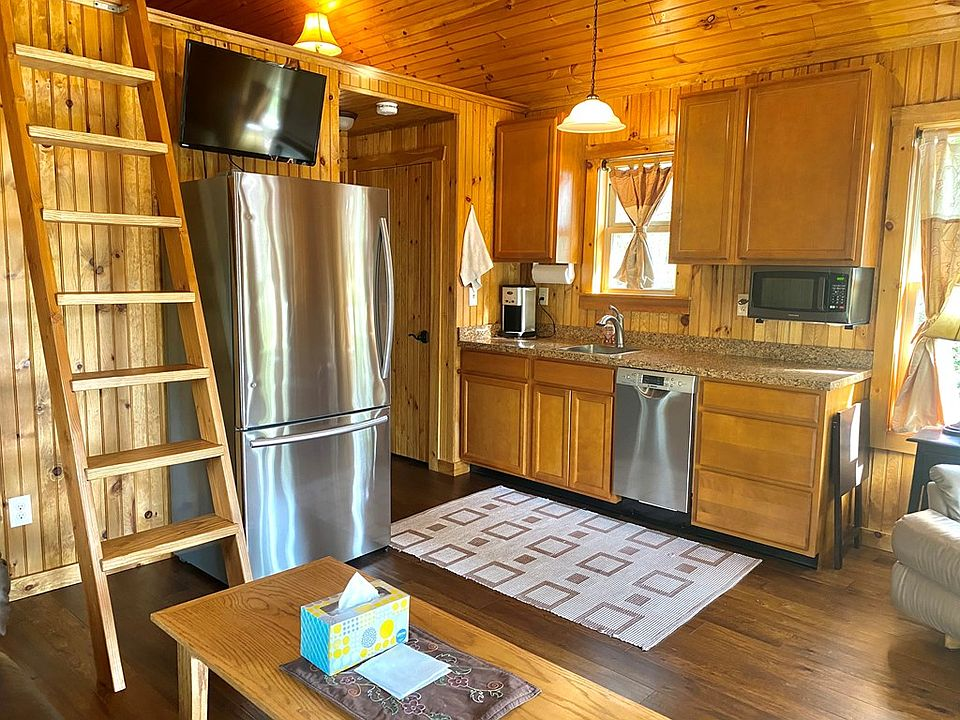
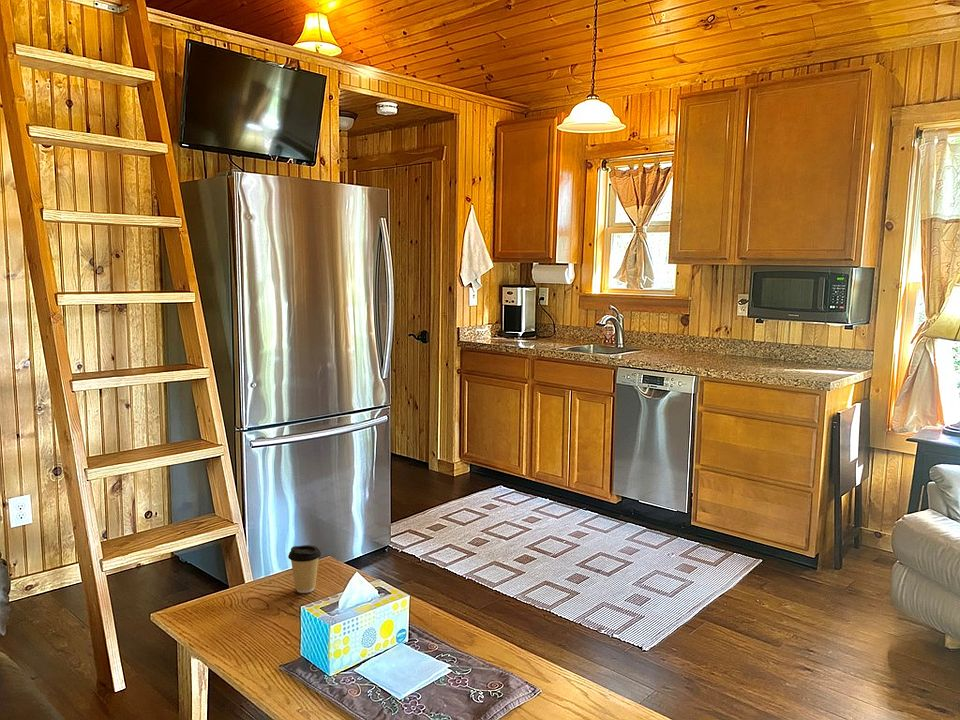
+ coffee cup (305, 568)
